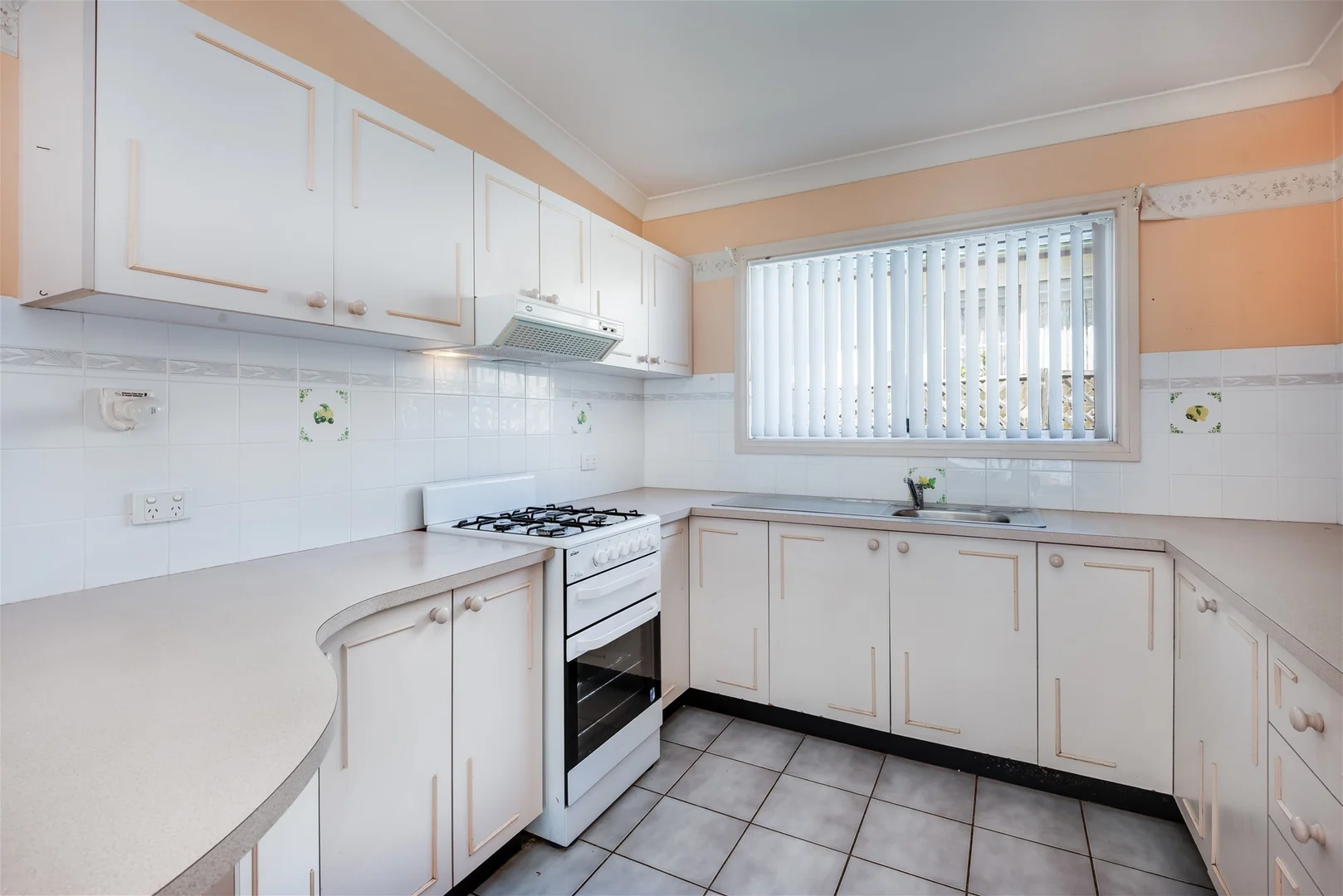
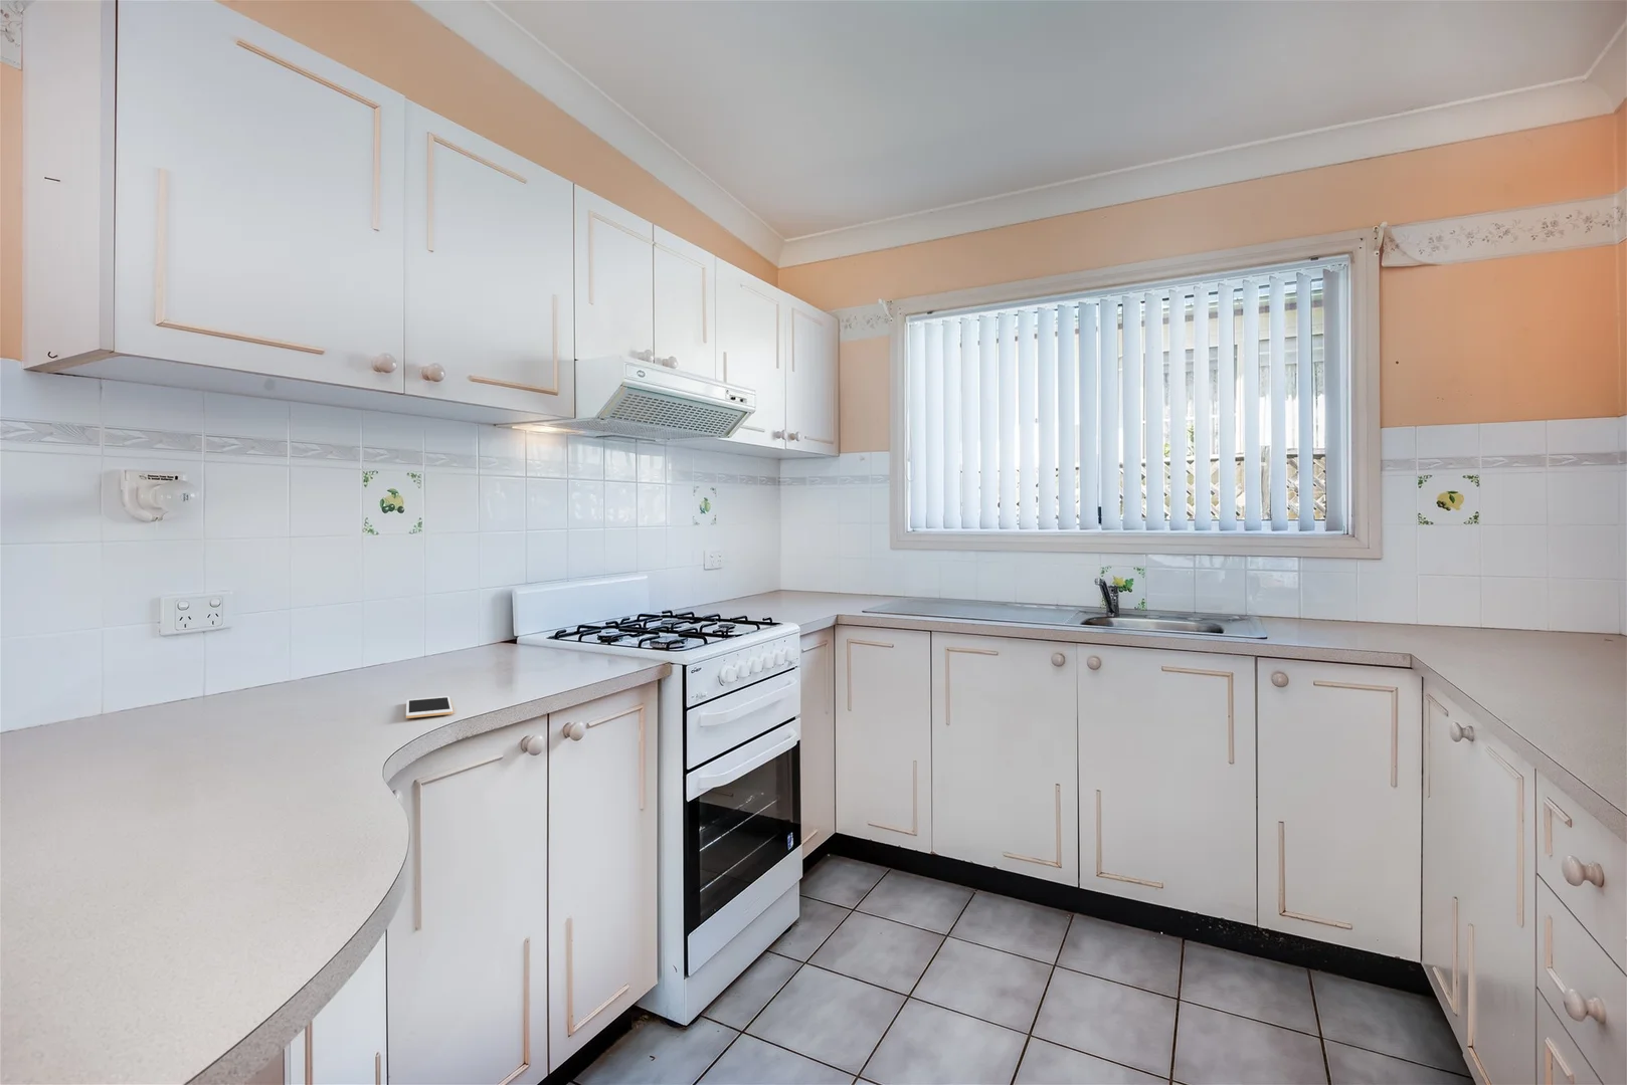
+ cell phone (429, 706)
